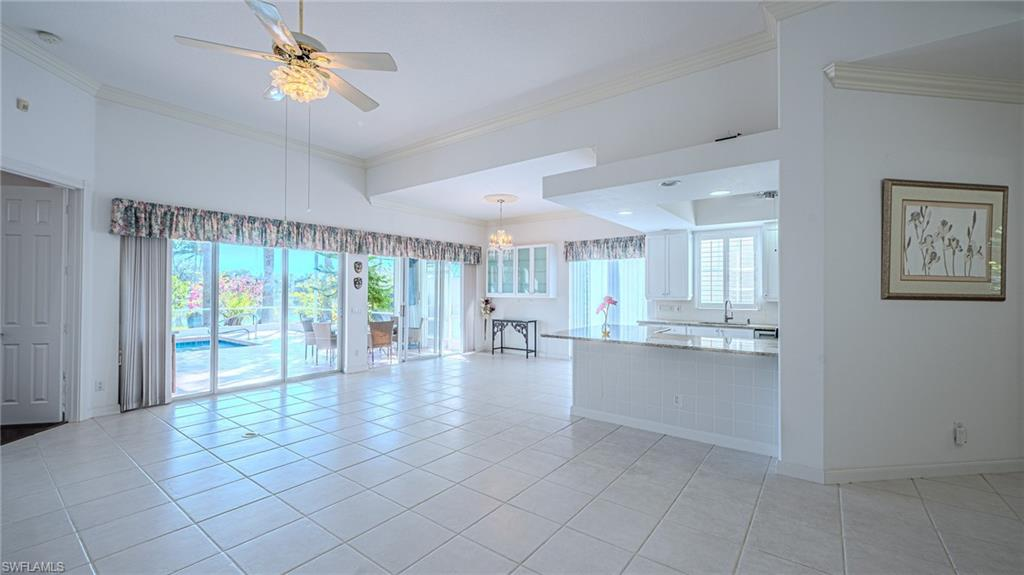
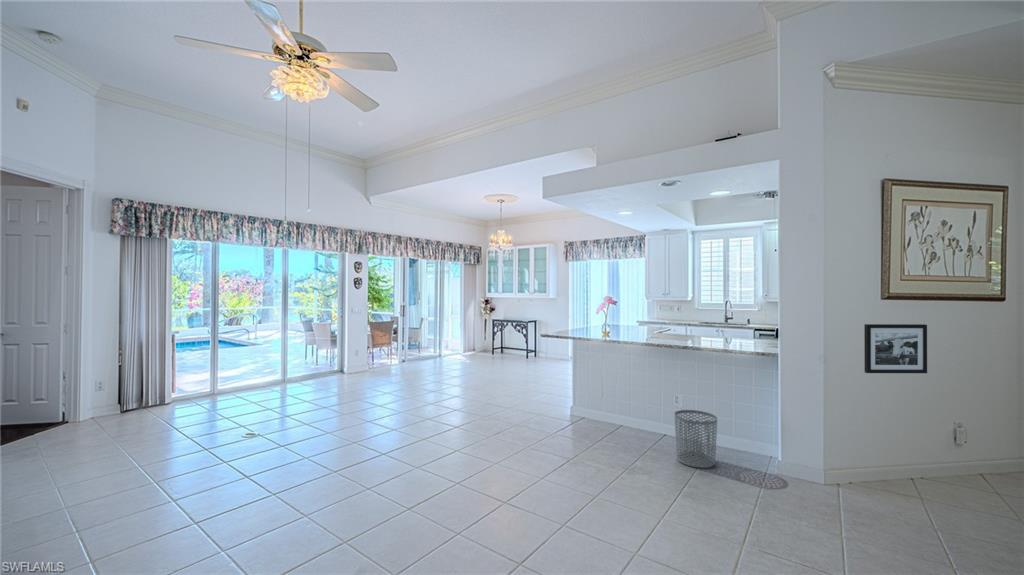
+ picture frame (895, 348)
+ waste bin (695, 437)
